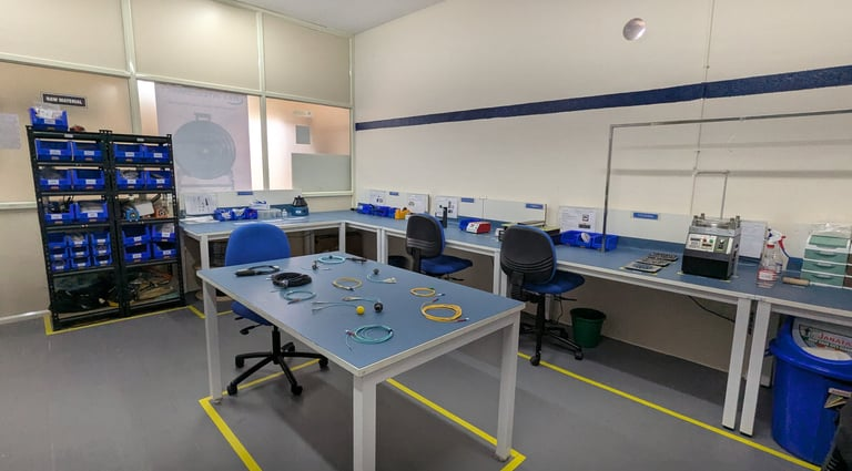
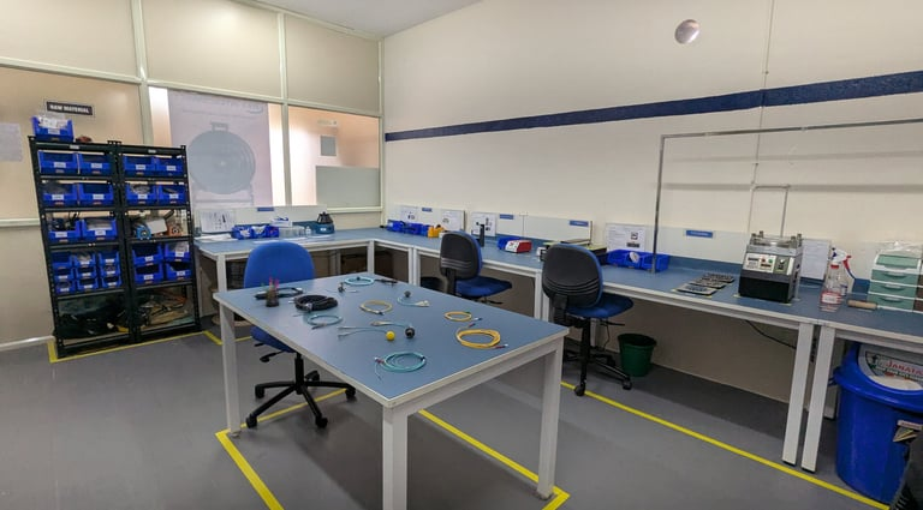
+ pen holder (270, 292)
